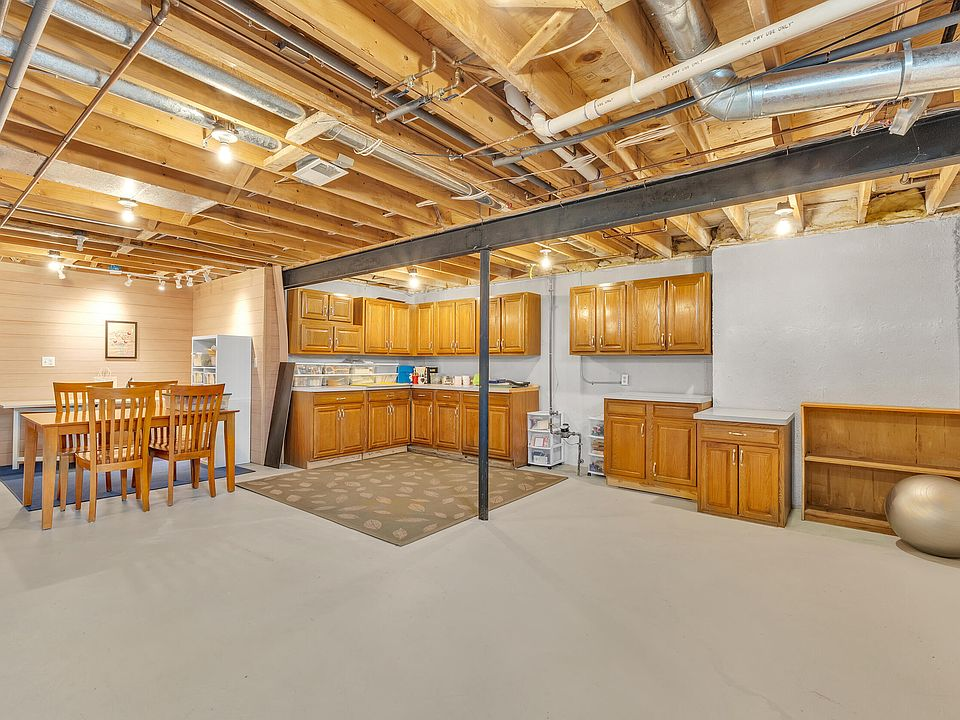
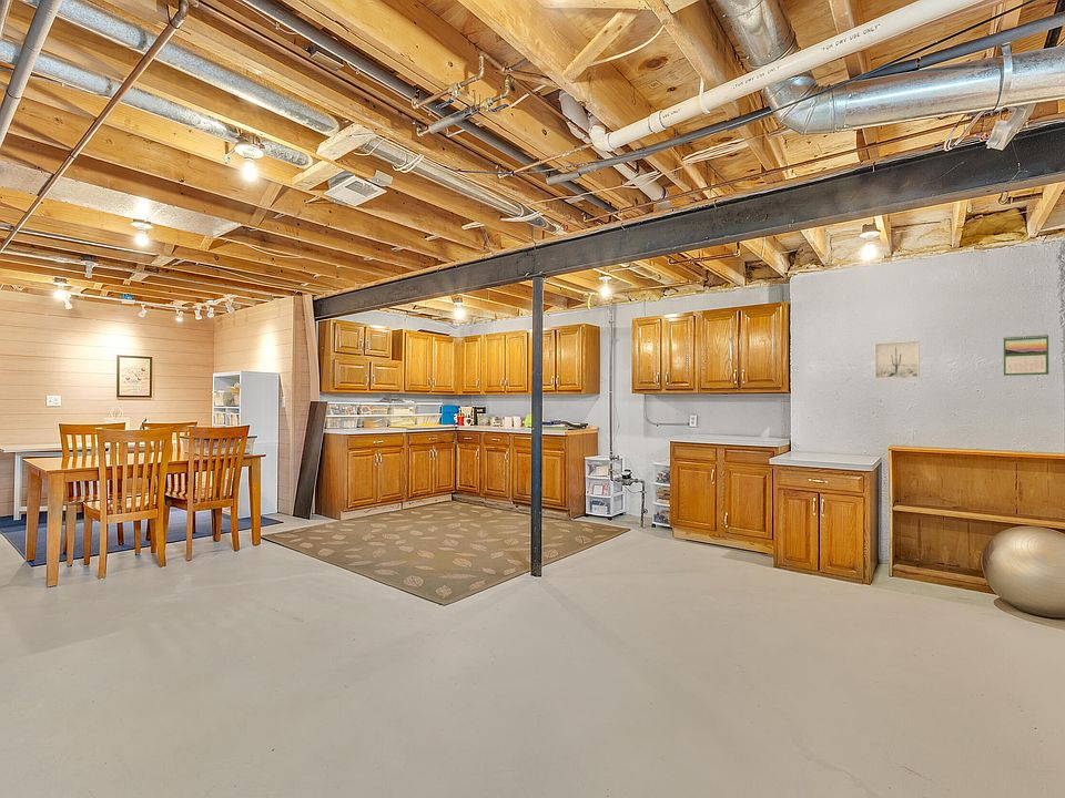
+ wall art (896, 360)
+ calendar (1025, 355)
